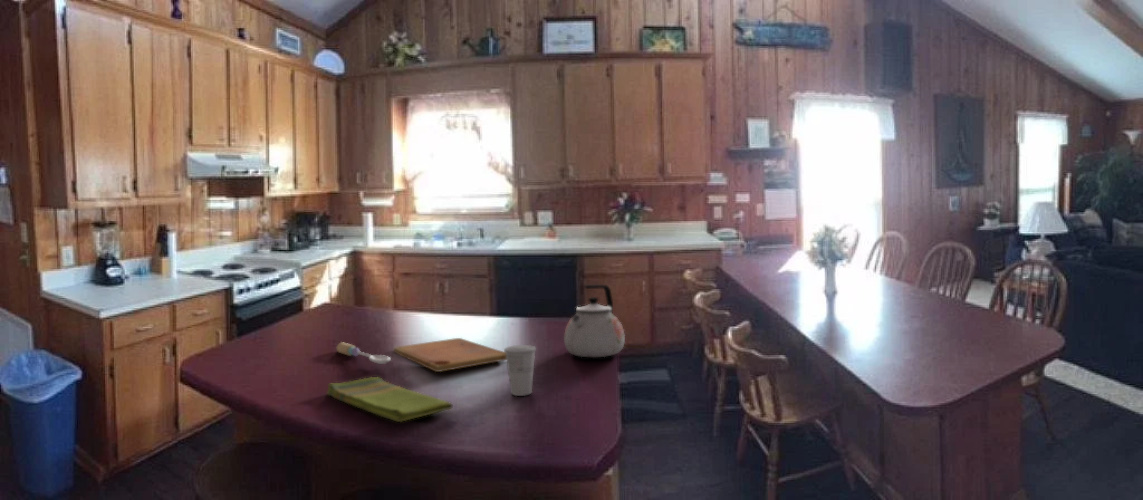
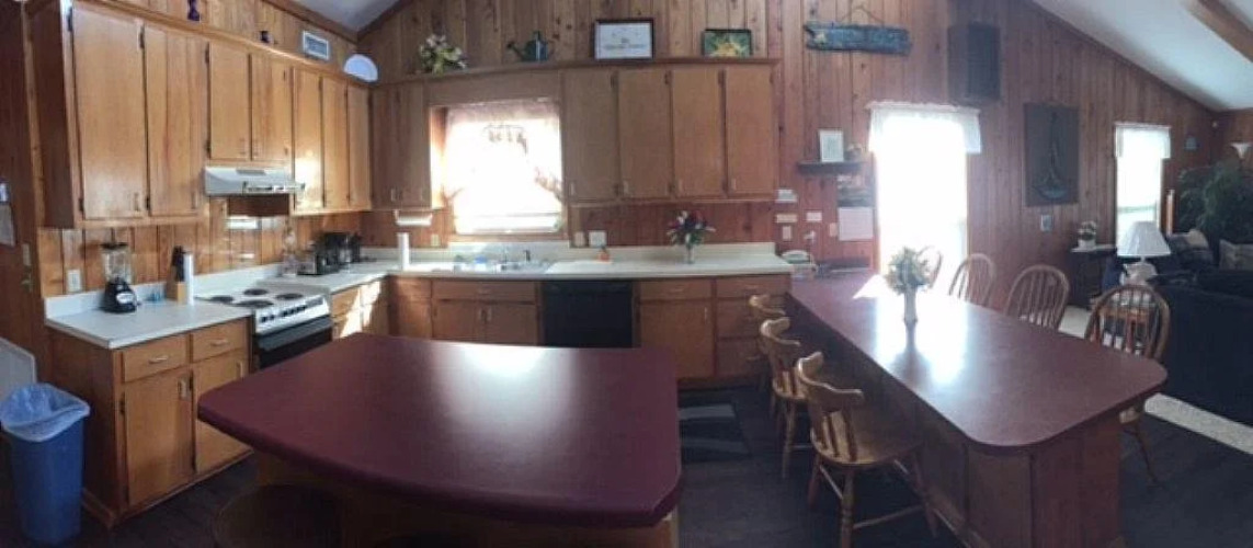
- cutting board (449, 353)
- spoon (362, 353)
- cup (520, 370)
- kettle (593, 319)
- dish towel (387, 395)
